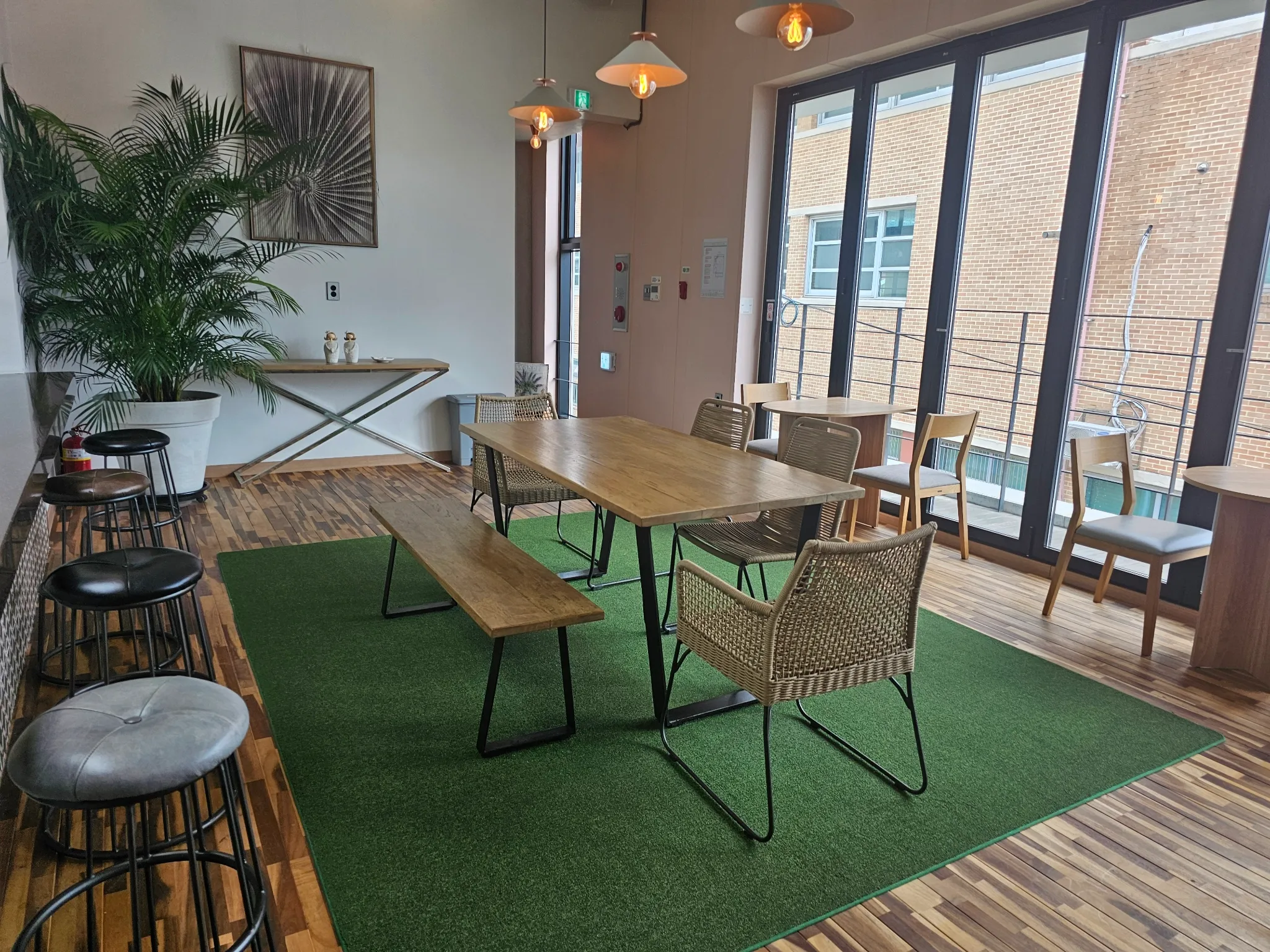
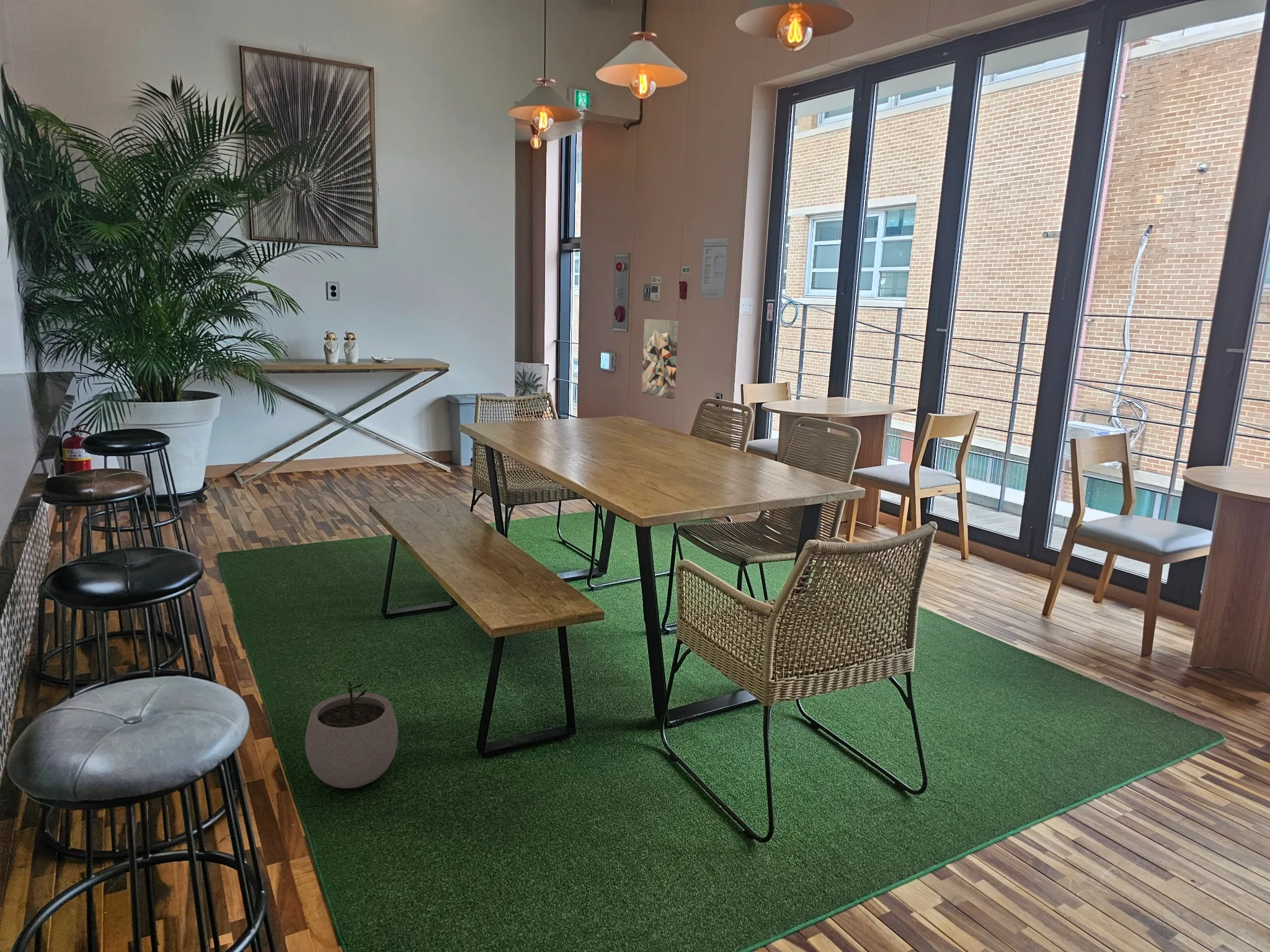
+ wall art (659, 358)
+ plant pot (352, 729)
